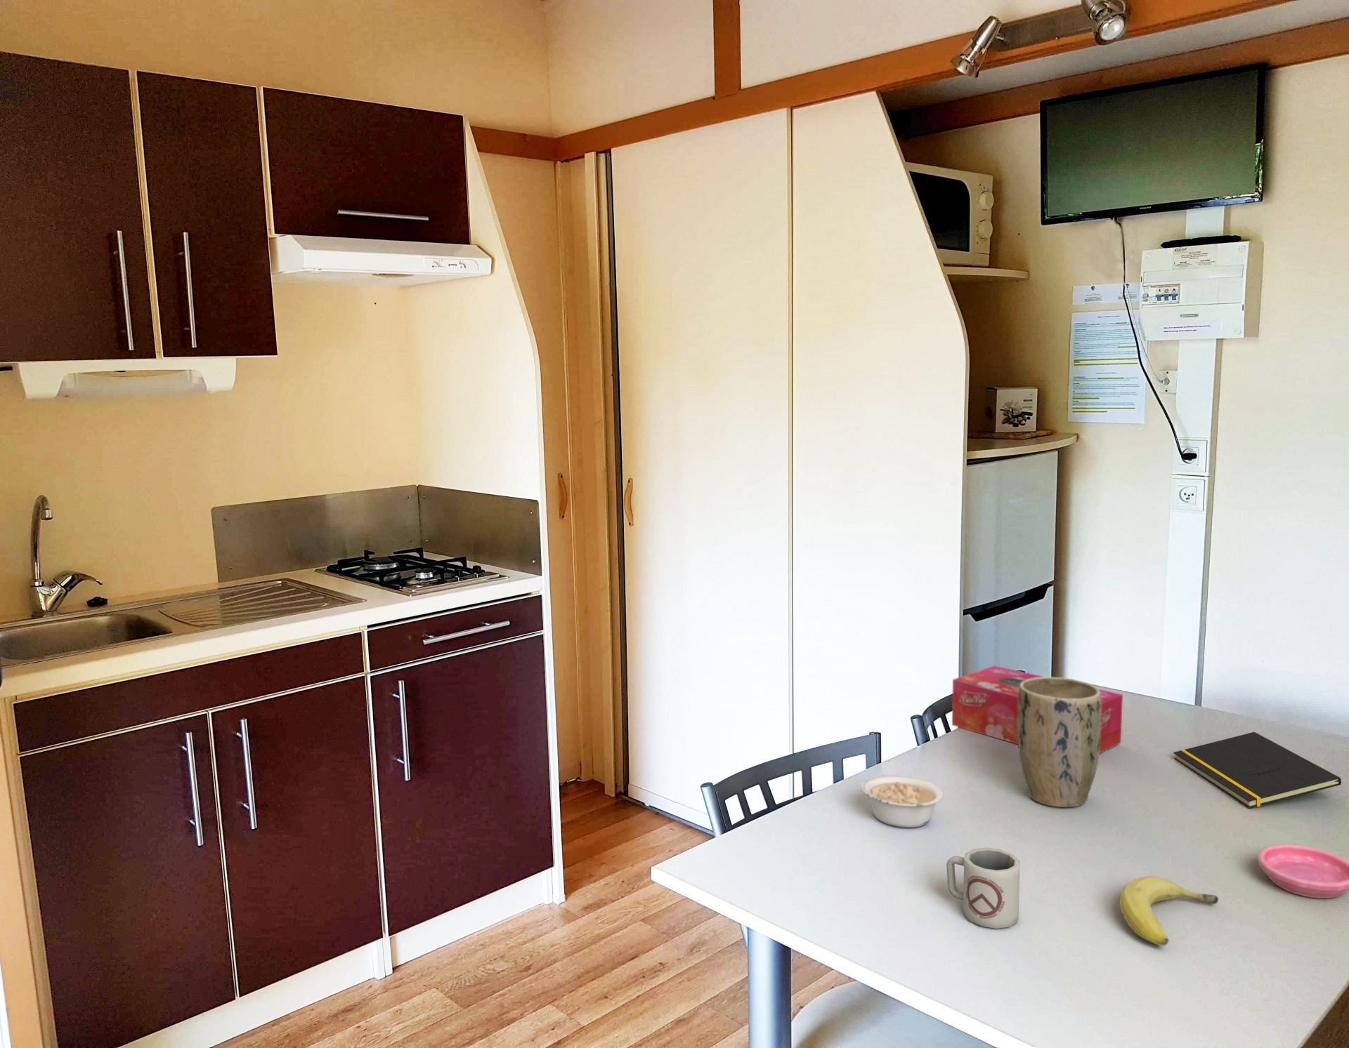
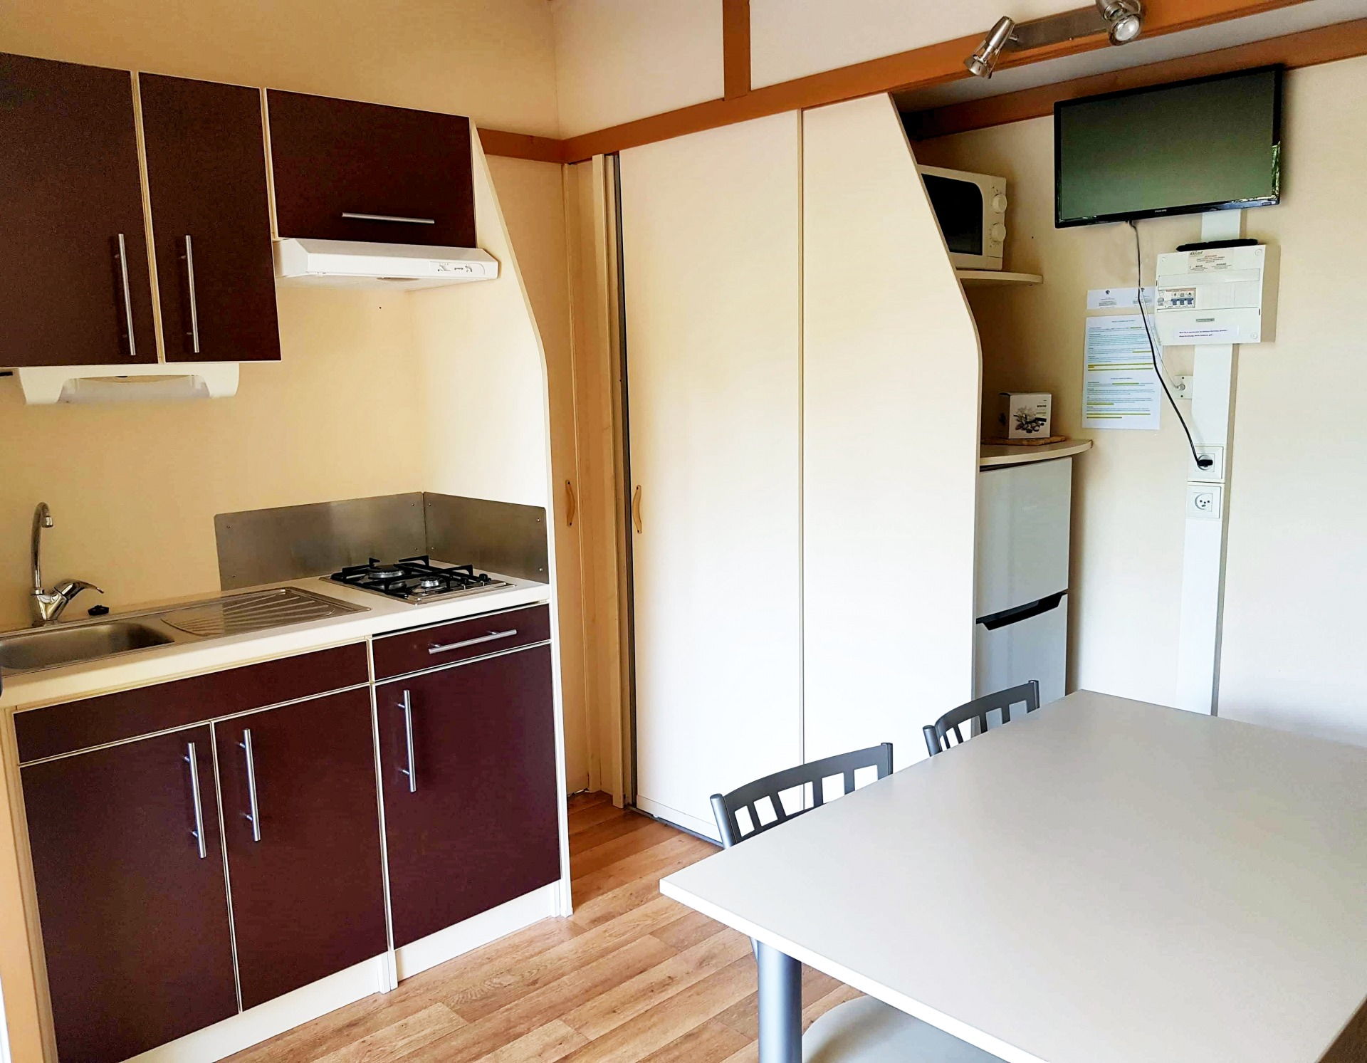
- cup (982, 884)
- tissue box (1017, 710)
- legume (904, 801)
- plant pot (1058, 742)
- fruit (1160, 900)
- notepad (1252, 767)
- saucer (1306, 873)
